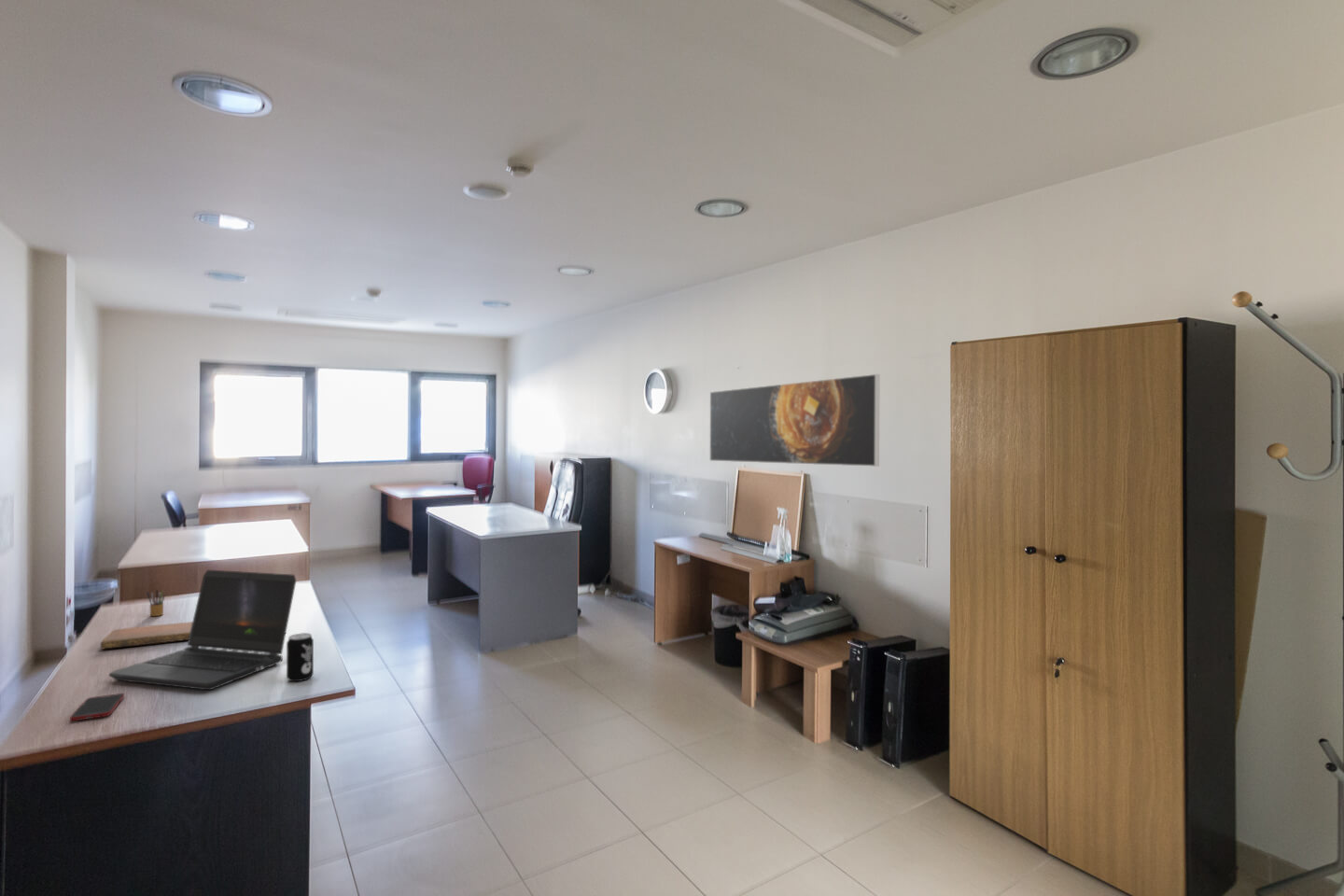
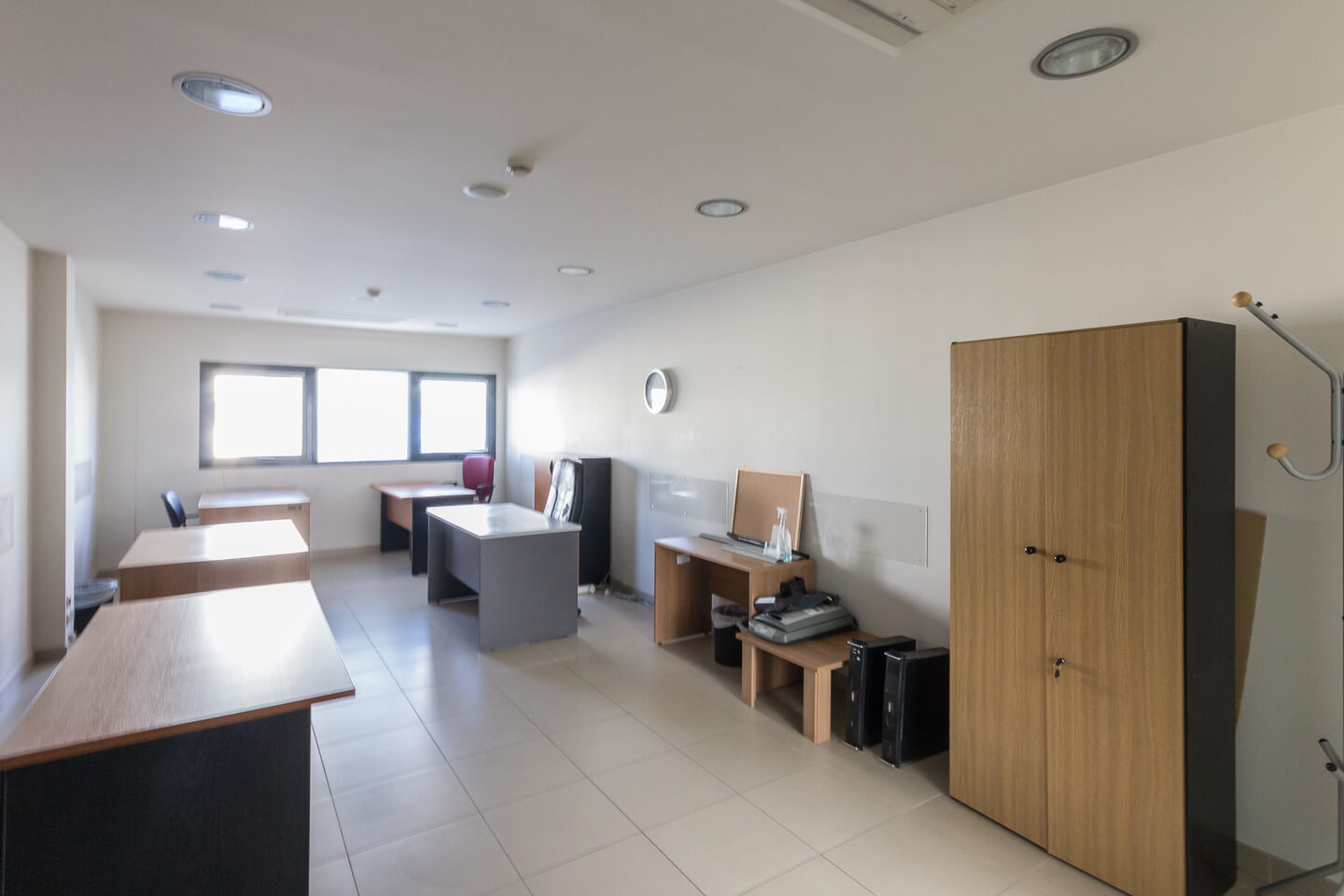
- pencil box (156, 601)
- beverage can (300, 657)
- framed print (782, 424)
- notebook (154, 634)
- laptop computer (206, 624)
- cell phone (98, 707)
